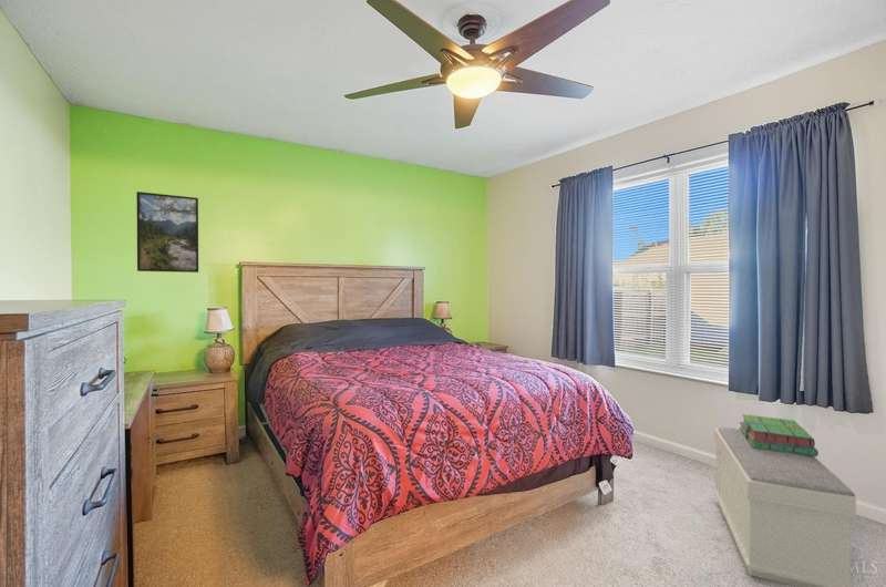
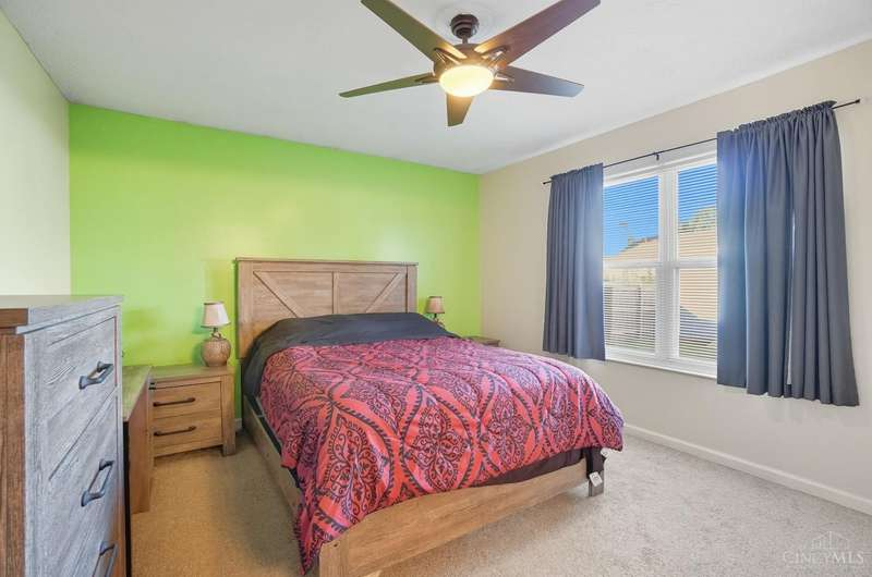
- stack of books (774, 432)
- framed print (168, 233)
- bench (771, 496)
